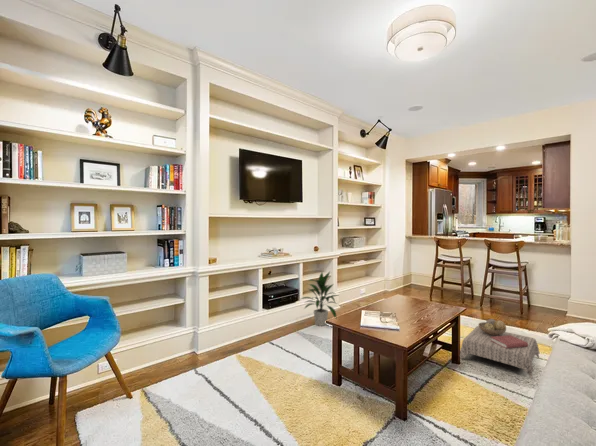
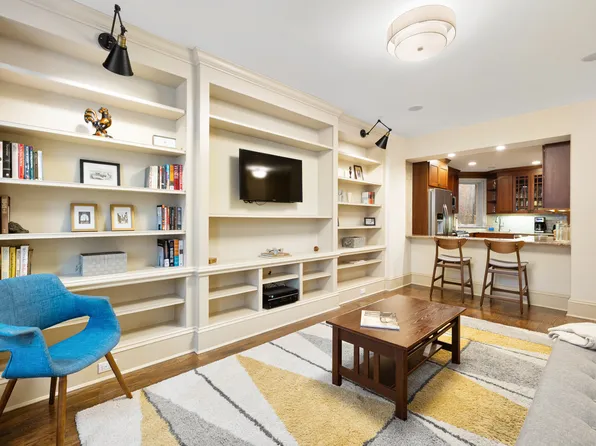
- indoor plant (321, 298)
- ottoman (499, 340)
